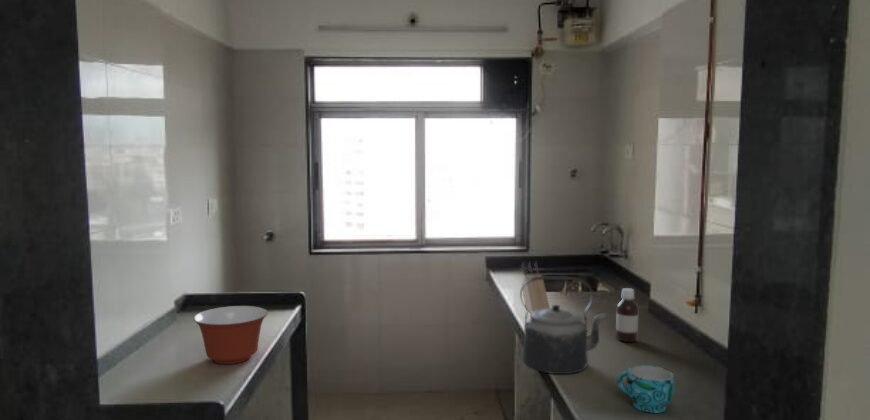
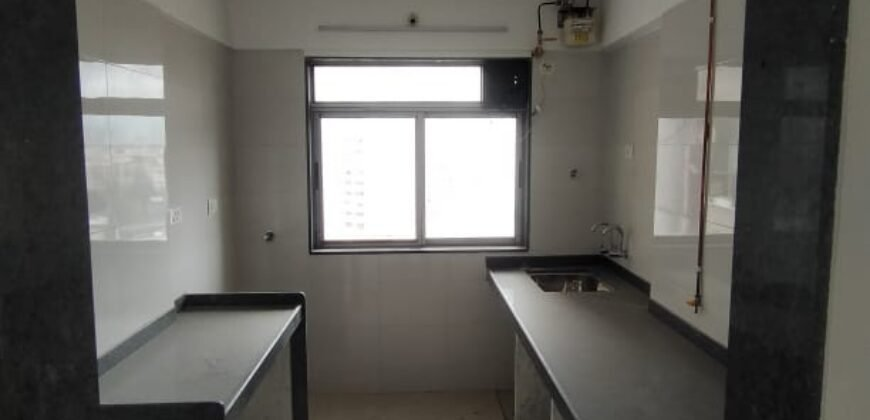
- kettle (562, 320)
- knife block (534, 286)
- bottle (627, 314)
- mixing bowl (231, 336)
- cup (647, 389)
